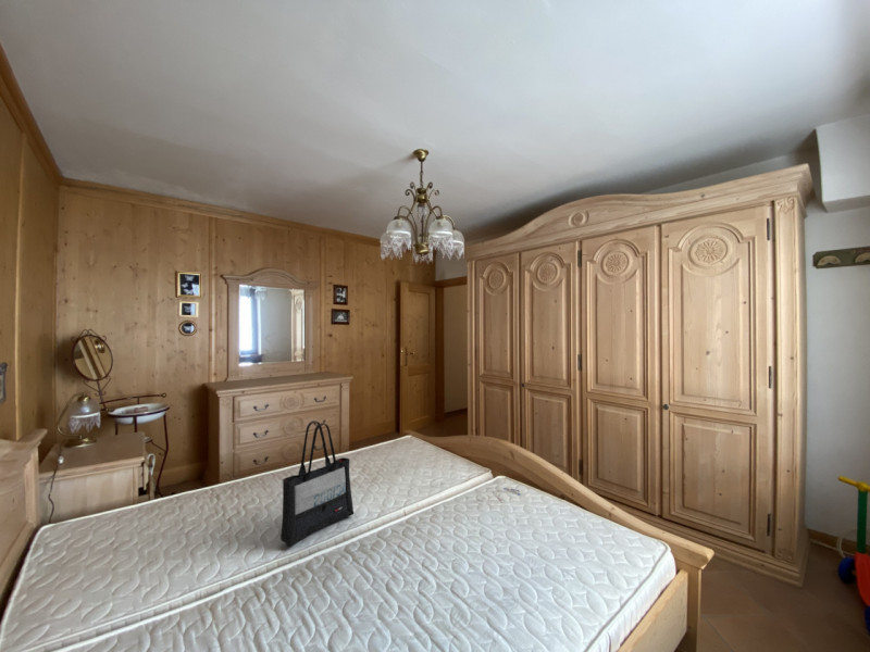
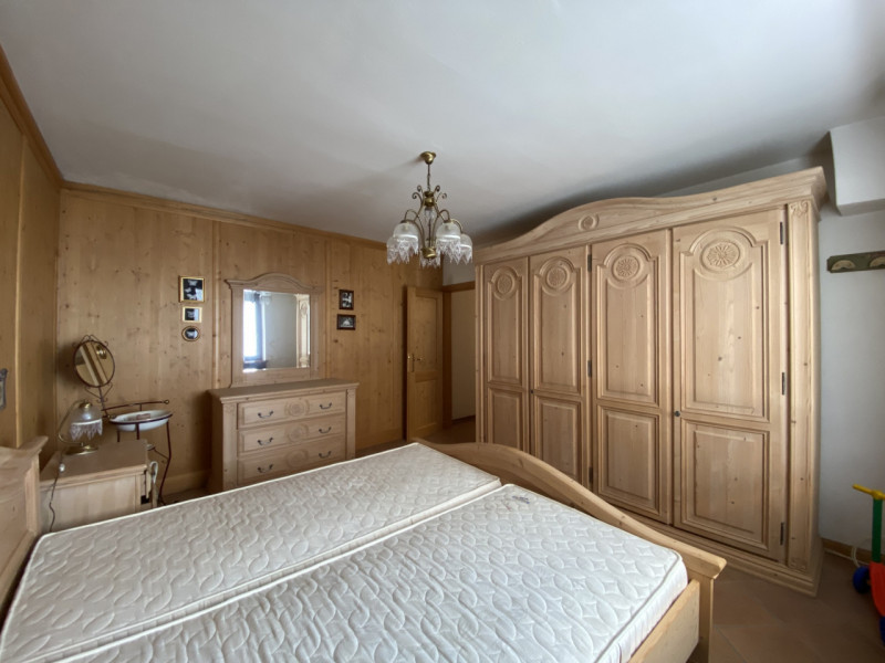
- tote bag (319, 475)
